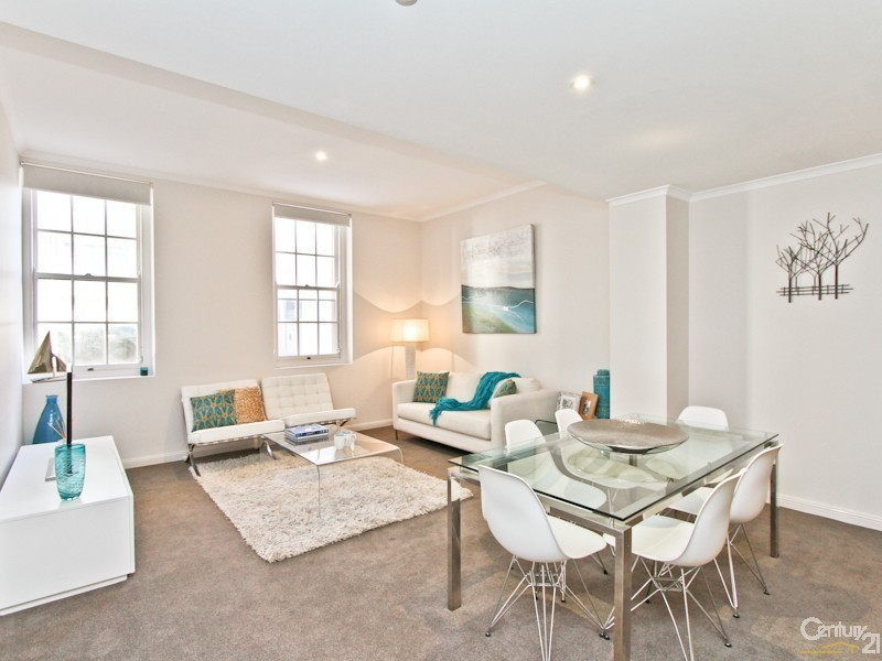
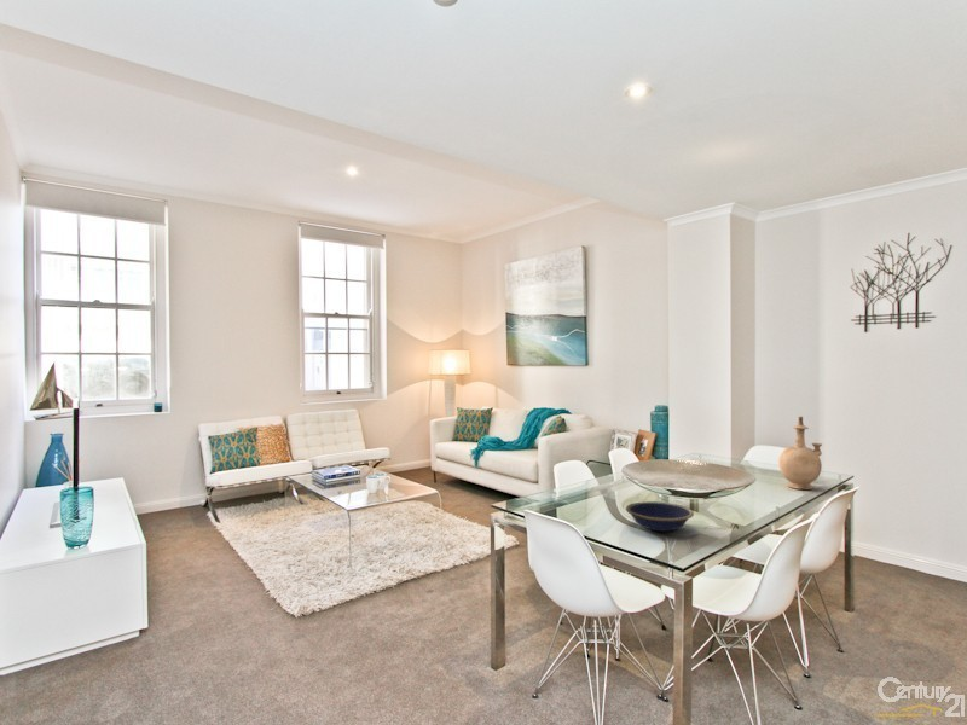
+ vase (800, 451)
+ bowl (659, 518)
